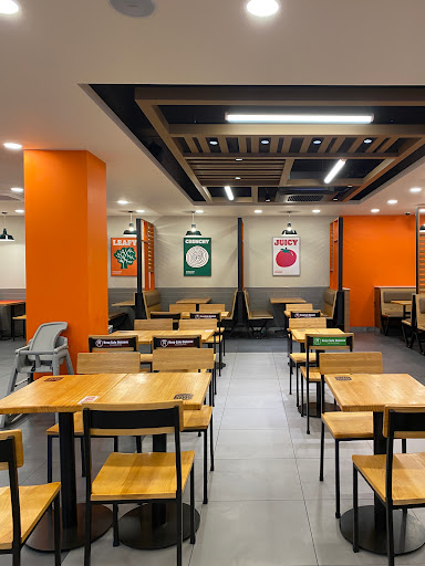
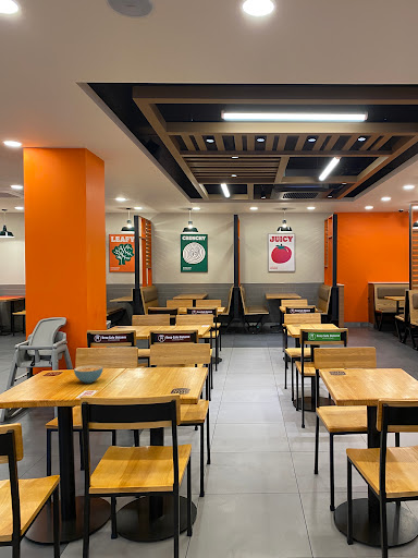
+ cereal bowl (88, 375)
